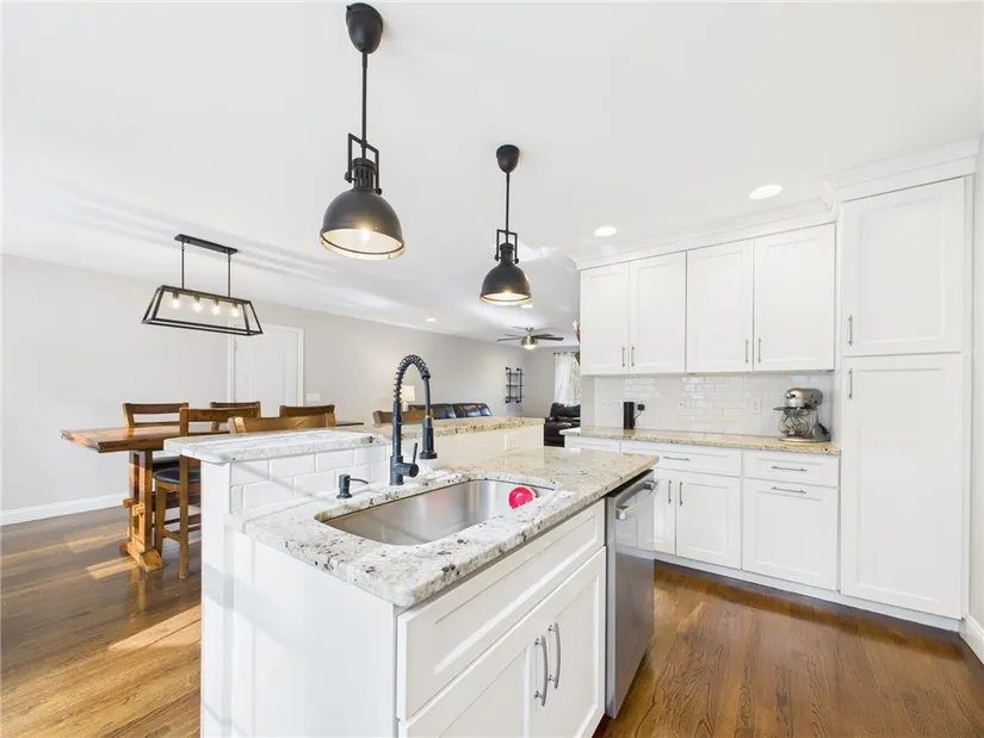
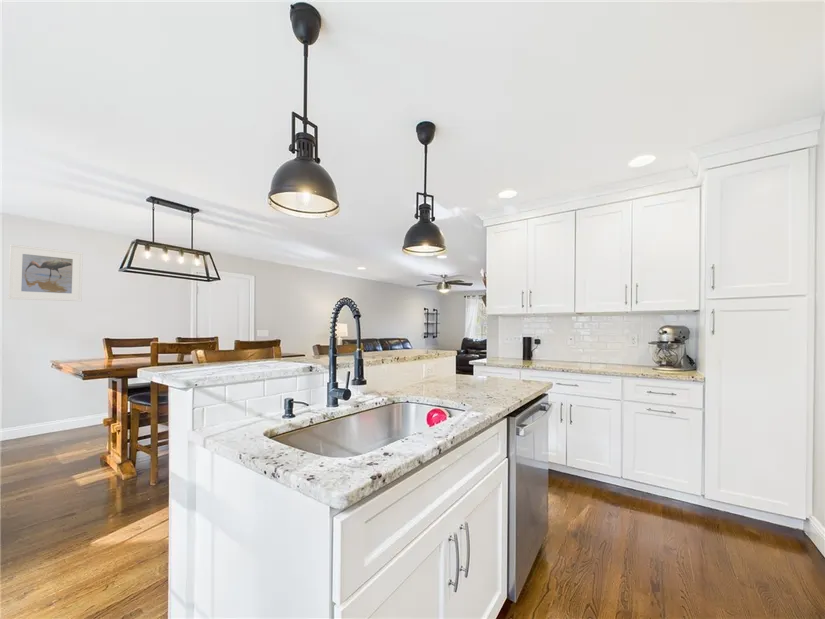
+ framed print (47, 274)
